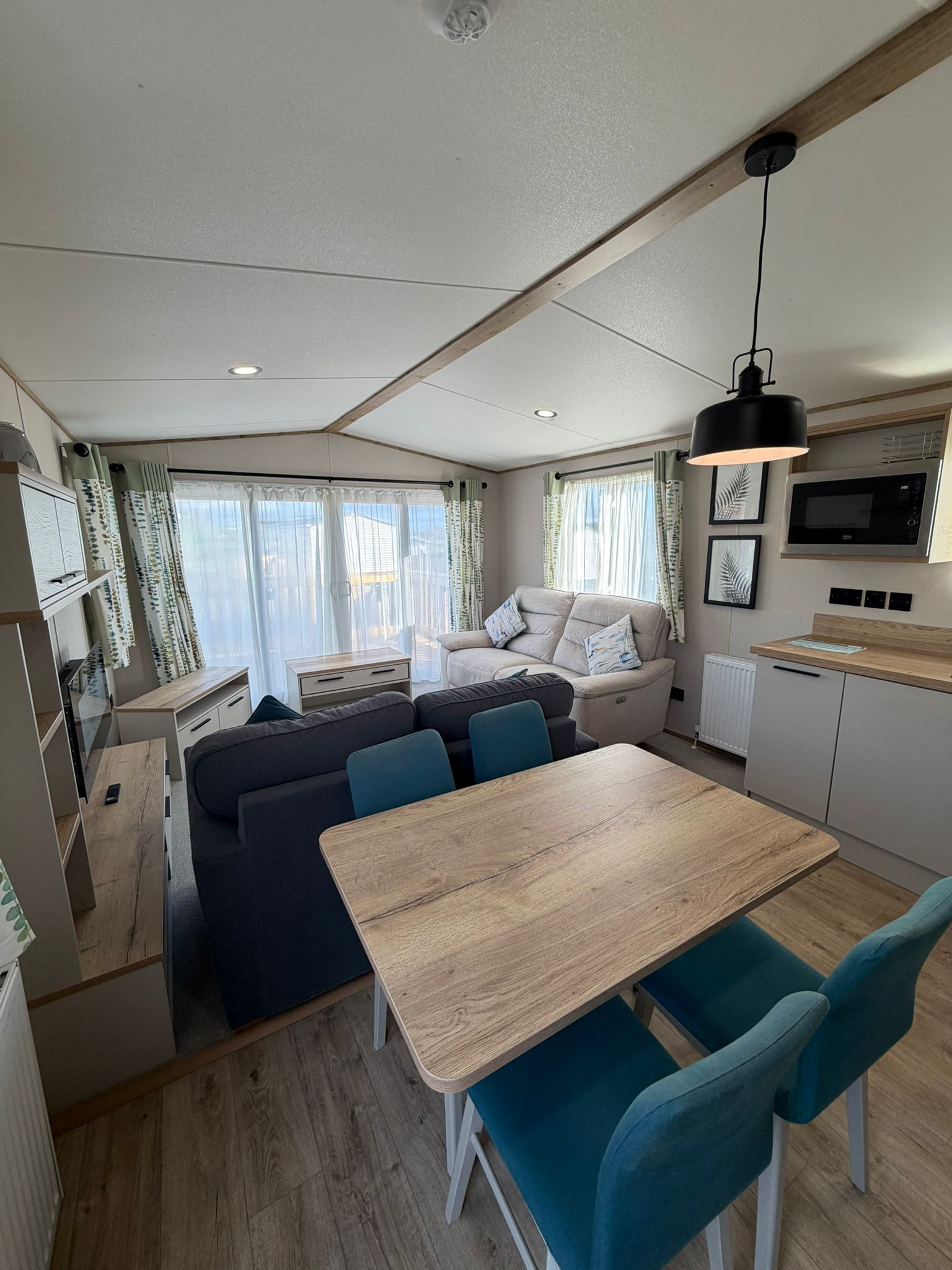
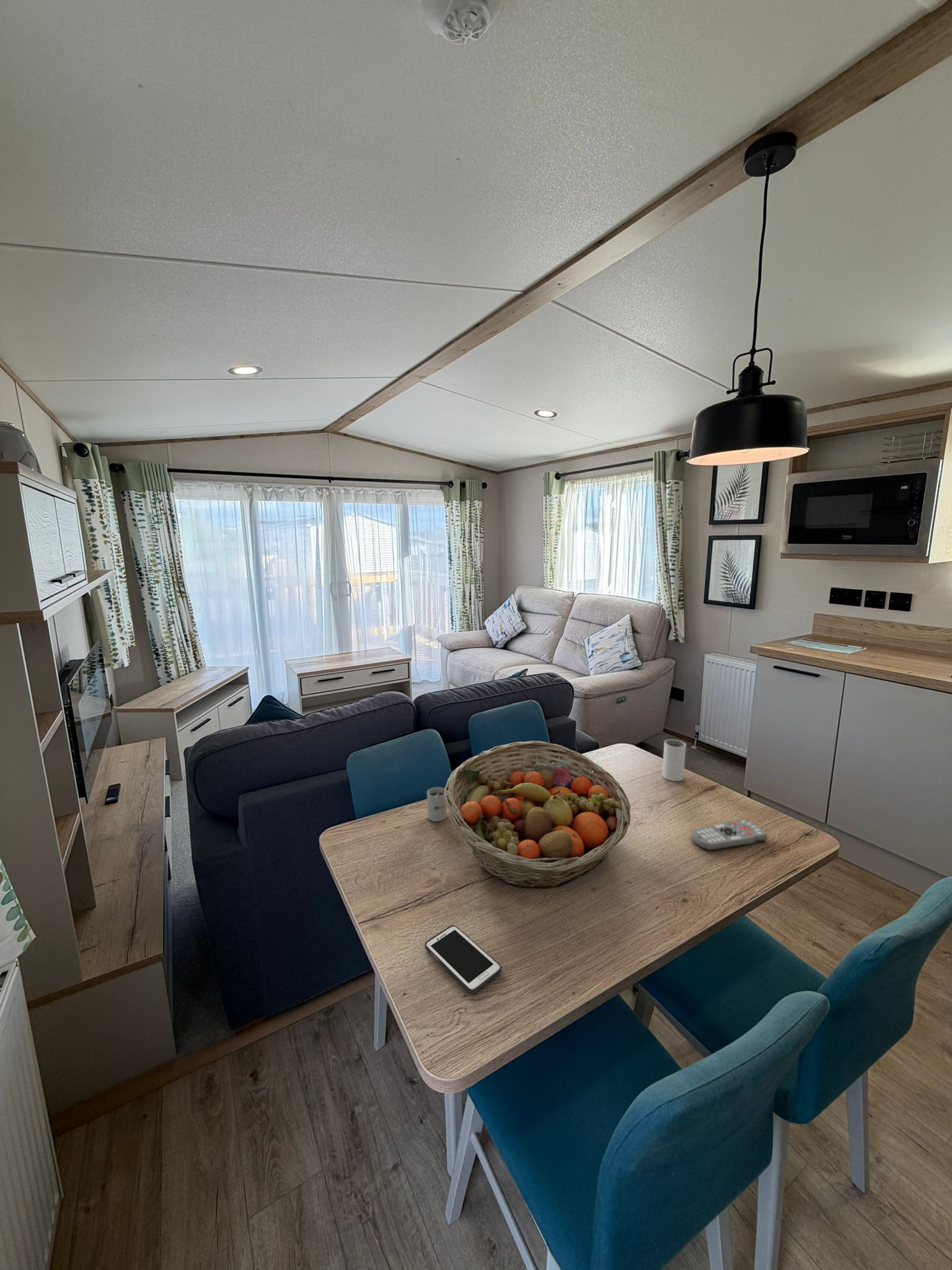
+ mug (441, 796)
+ mug (676, 758)
+ remote control (727, 835)
+ fruit basket (538, 809)
+ cell phone (462, 957)
